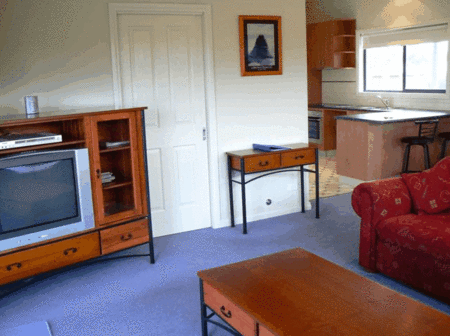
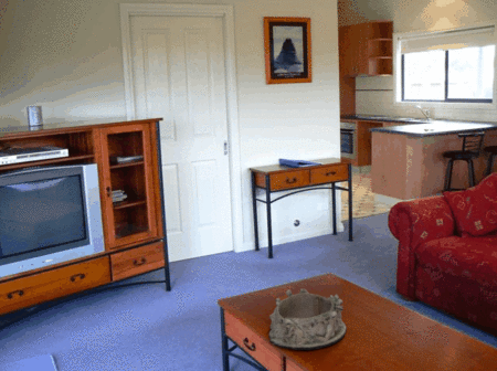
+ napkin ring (307, 316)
